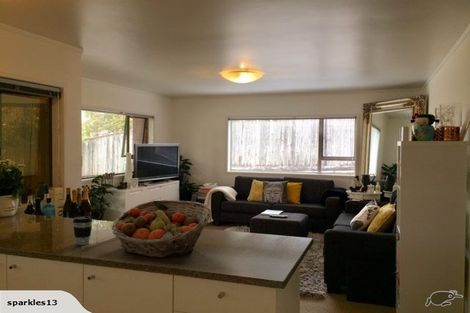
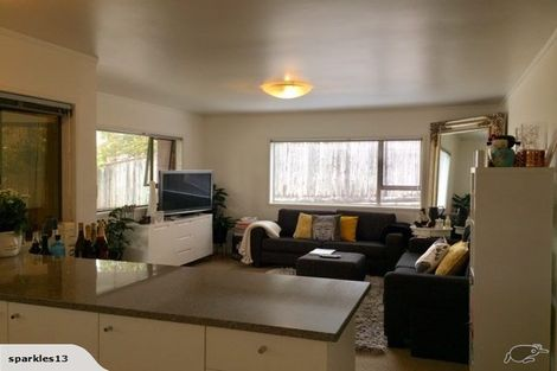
- coffee cup (82, 230)
- fruit basket (161, 226)
